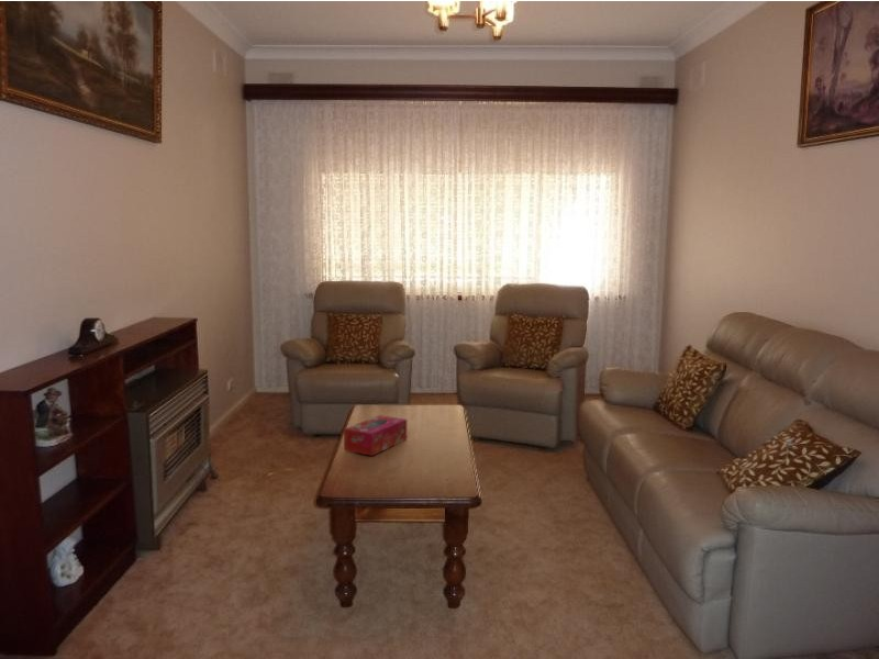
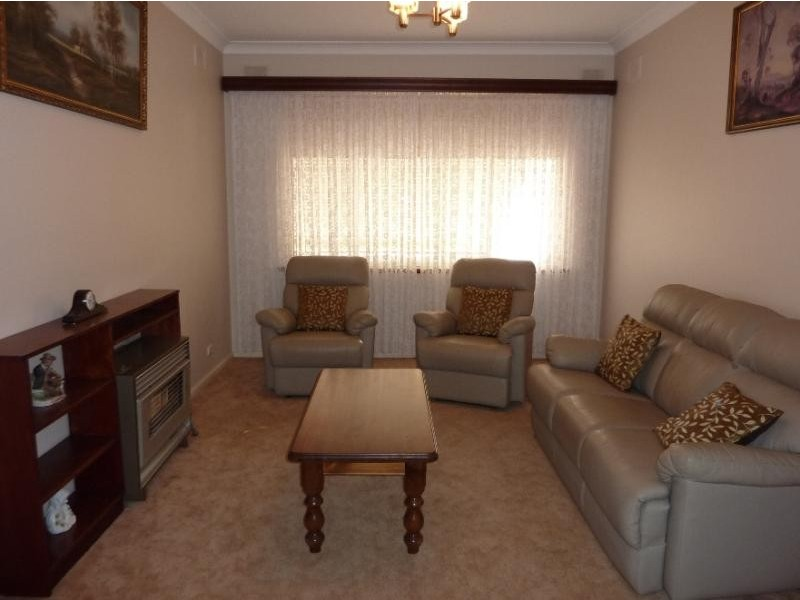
- tissue box (376, 434)
